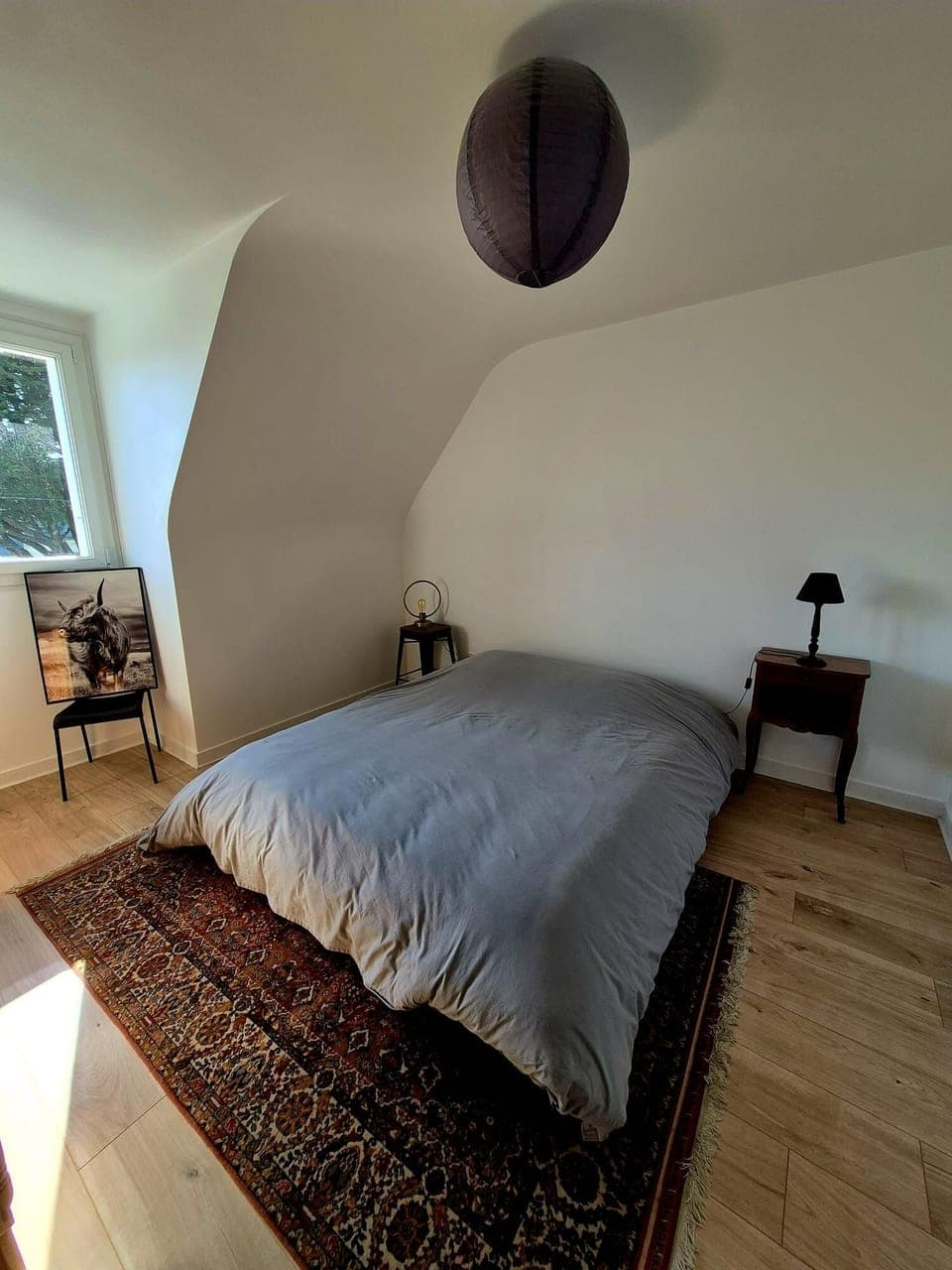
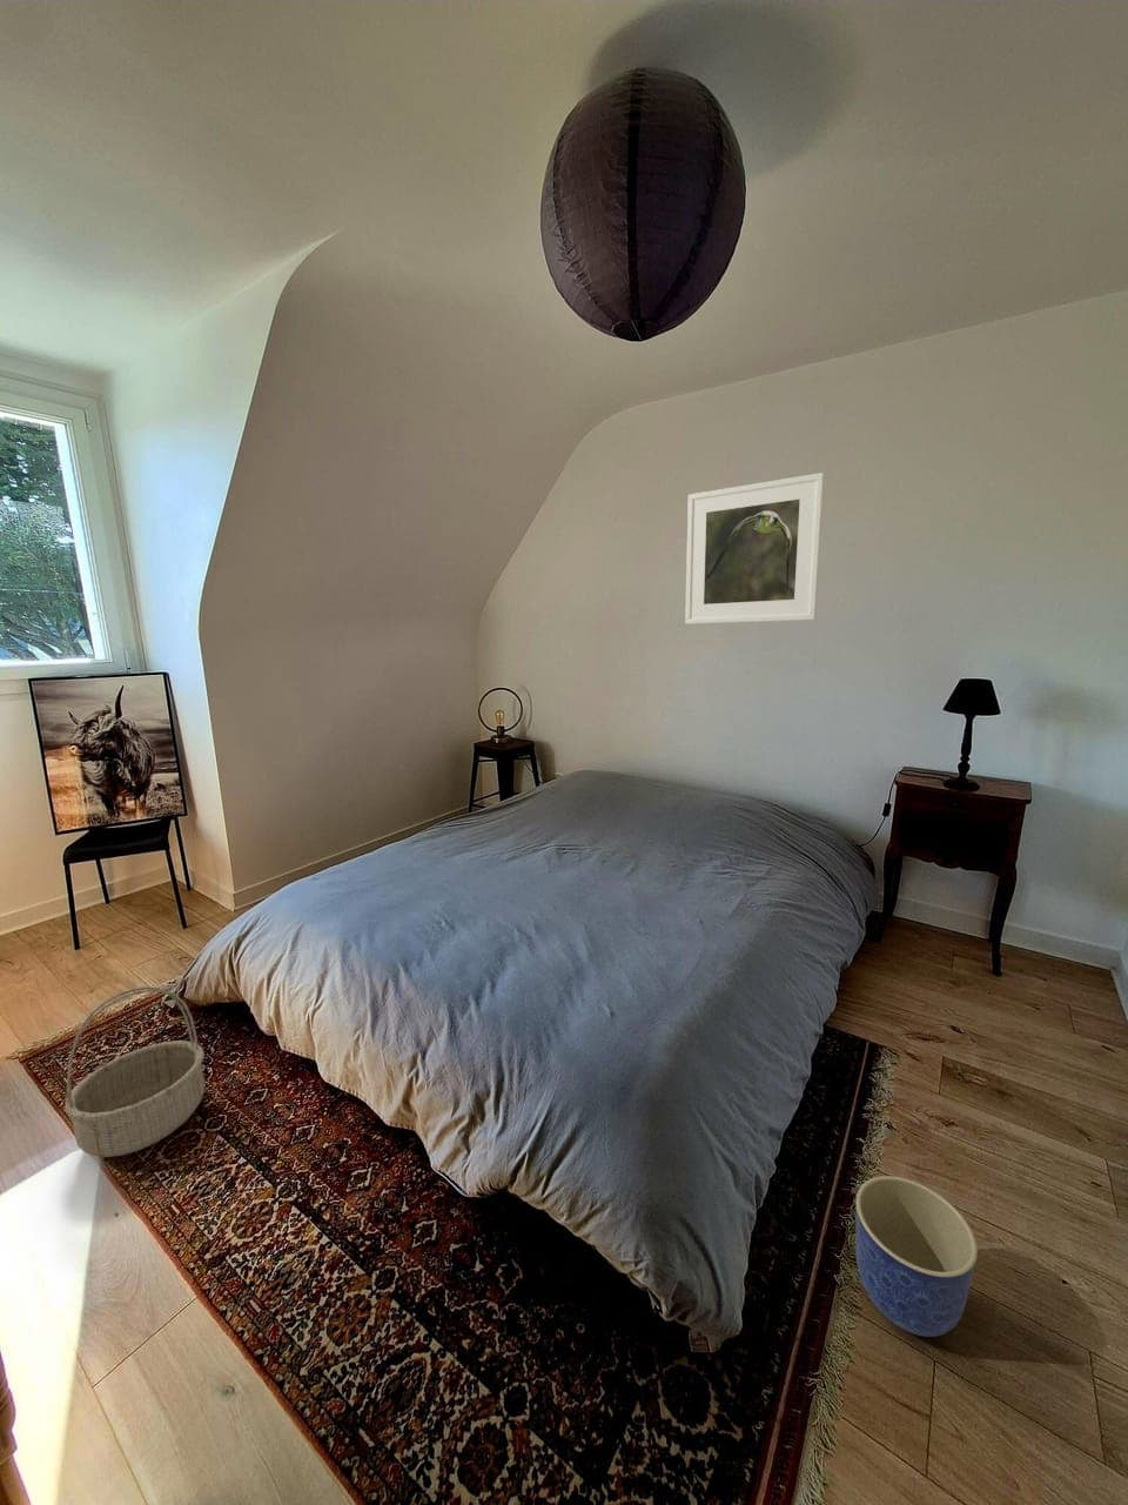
+ planter (910, 1261)
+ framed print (749, 553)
+ basket (135, 1059)
